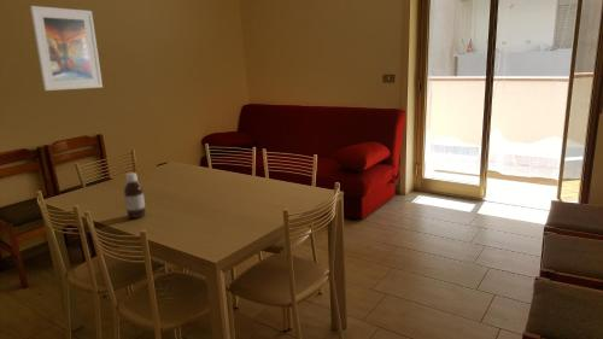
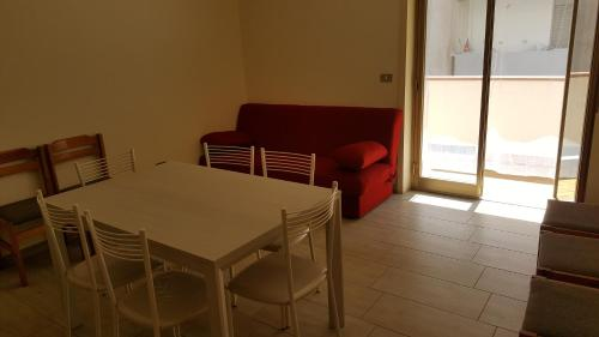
- bottle (134, 194)
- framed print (69, 49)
